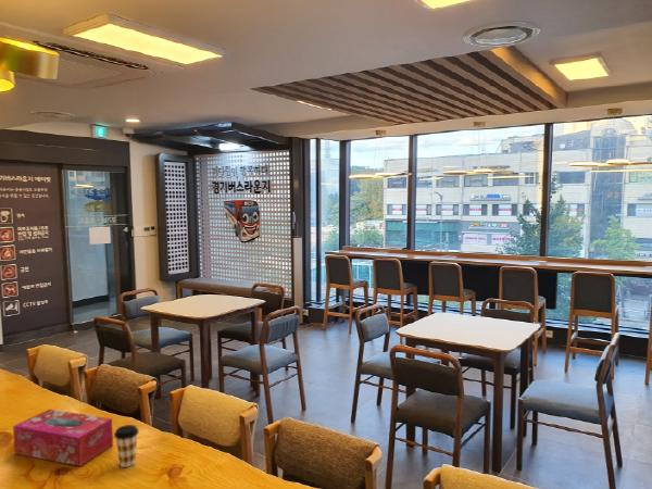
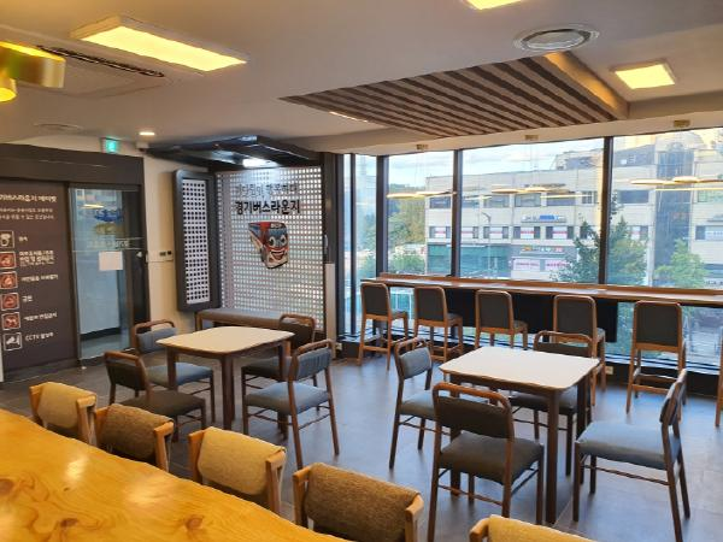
- coffee cup (126, 446)
- tissue box (63, 436)
